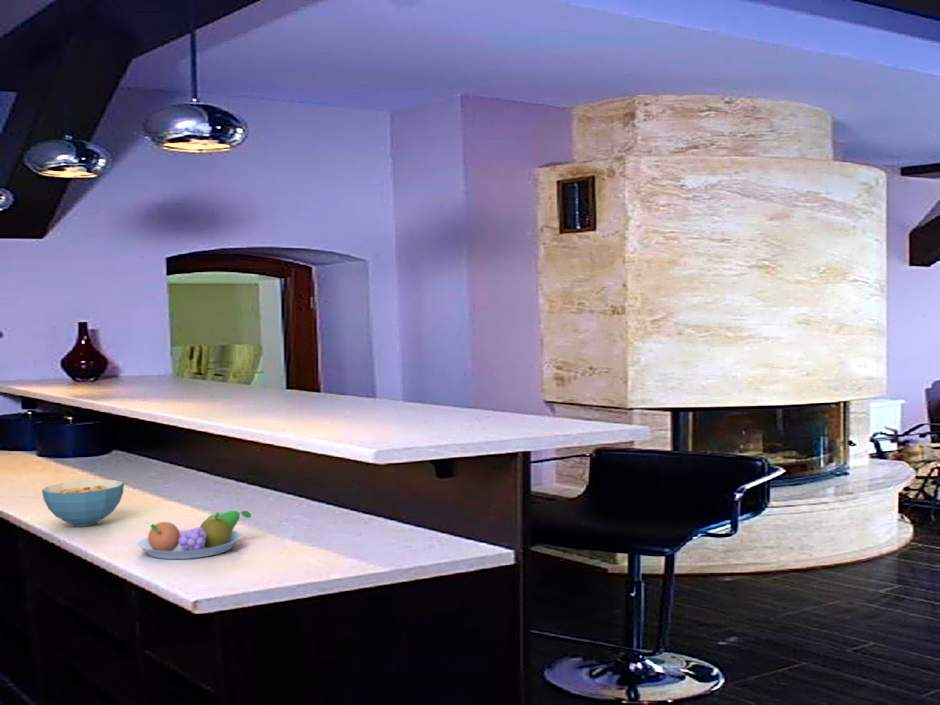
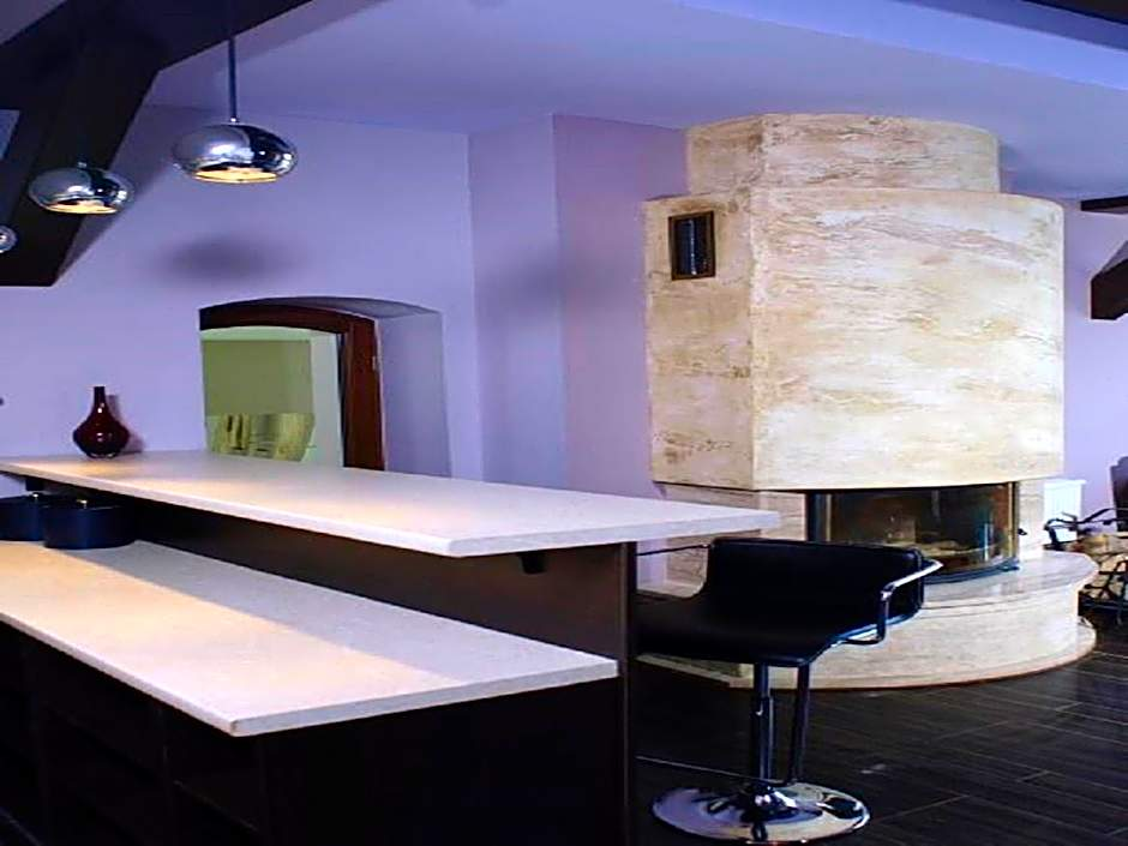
- fruit bowl (194, 529)
- cereal bowl (84, 505)
